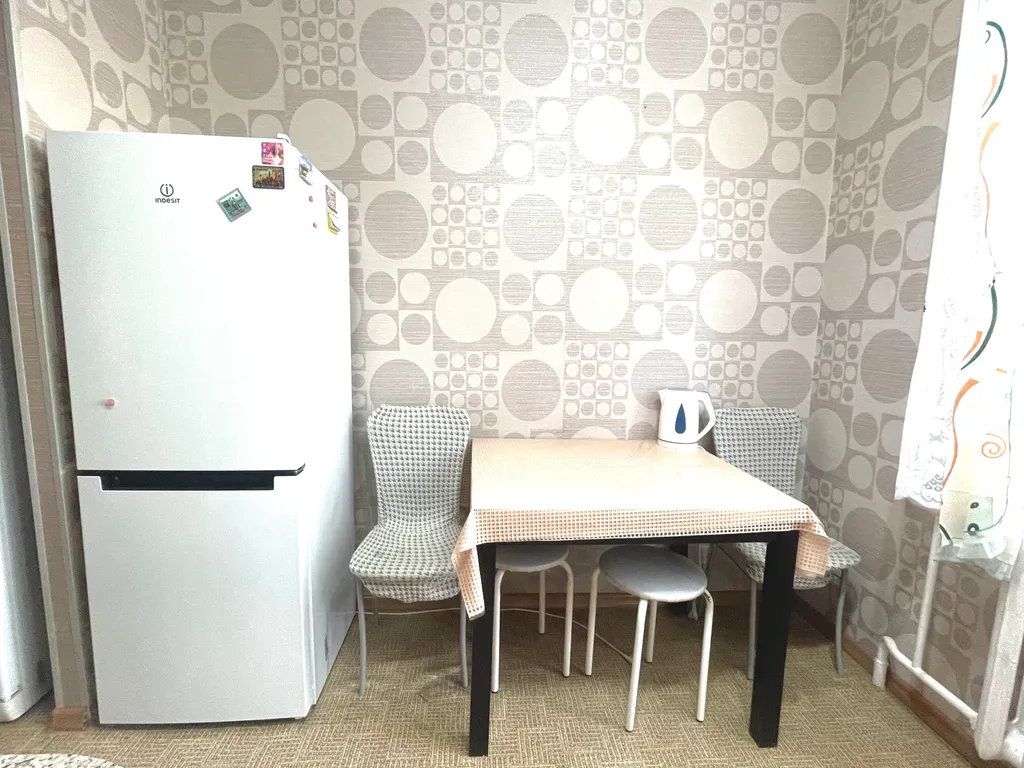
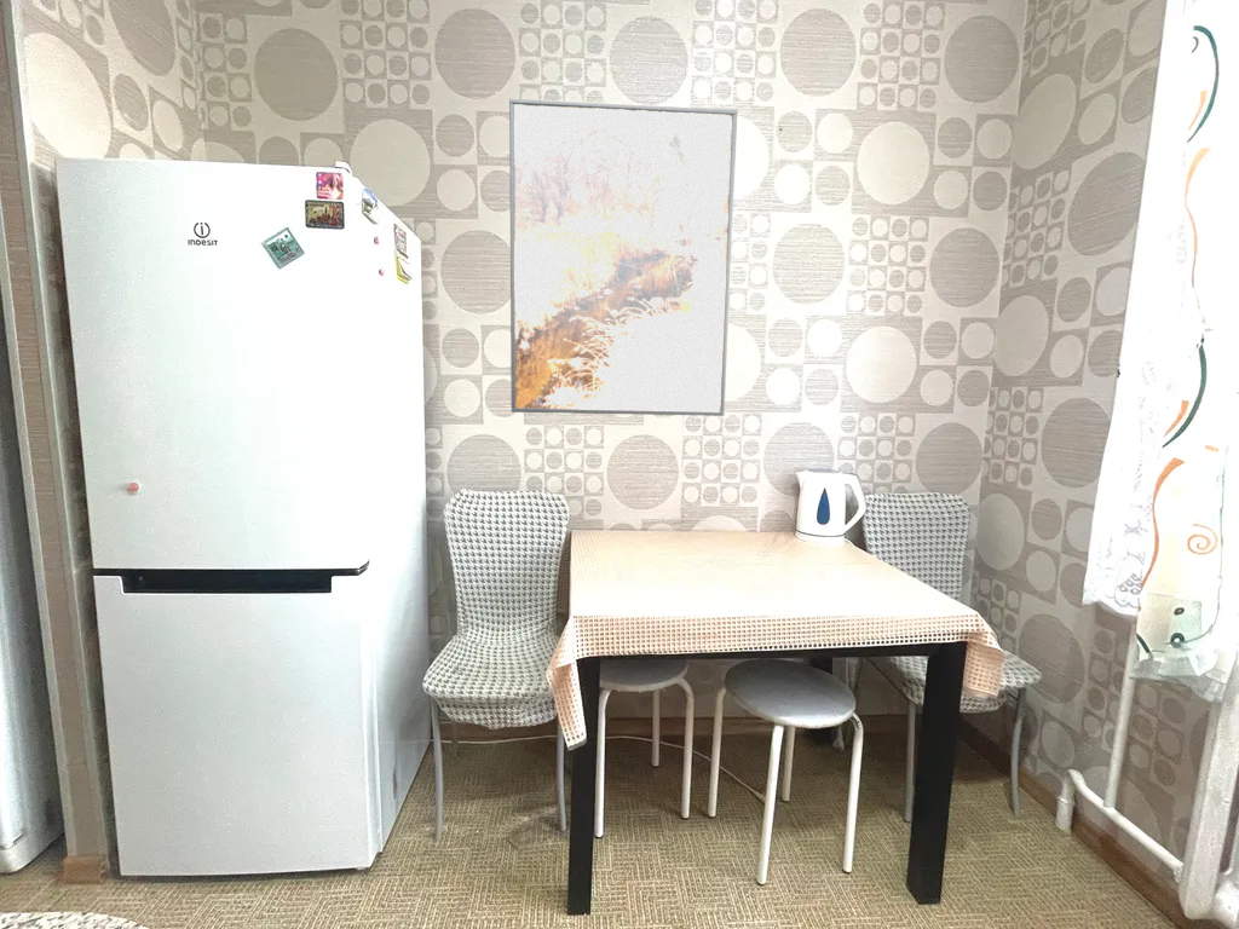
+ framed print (621, 264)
